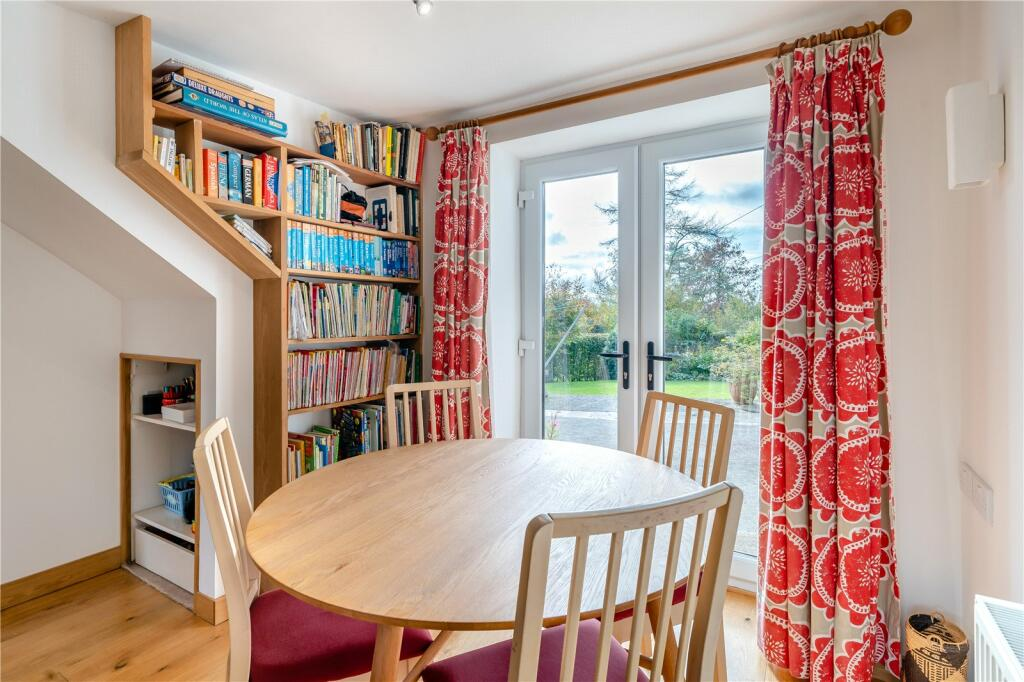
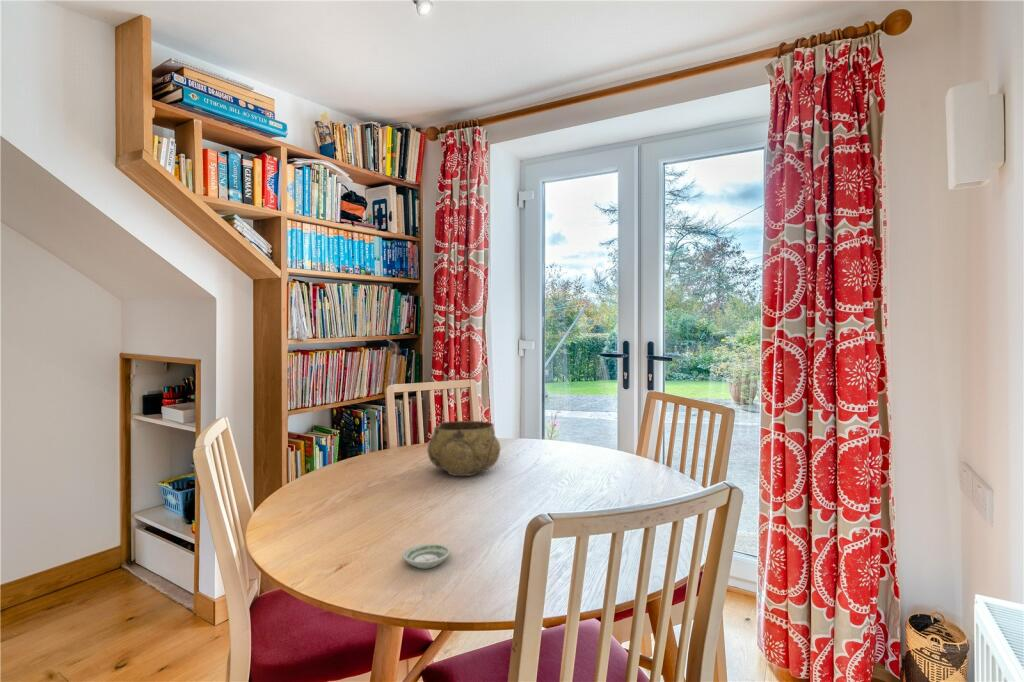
+ decorative bowl (464, 448)
+ saucer (426, 557)
